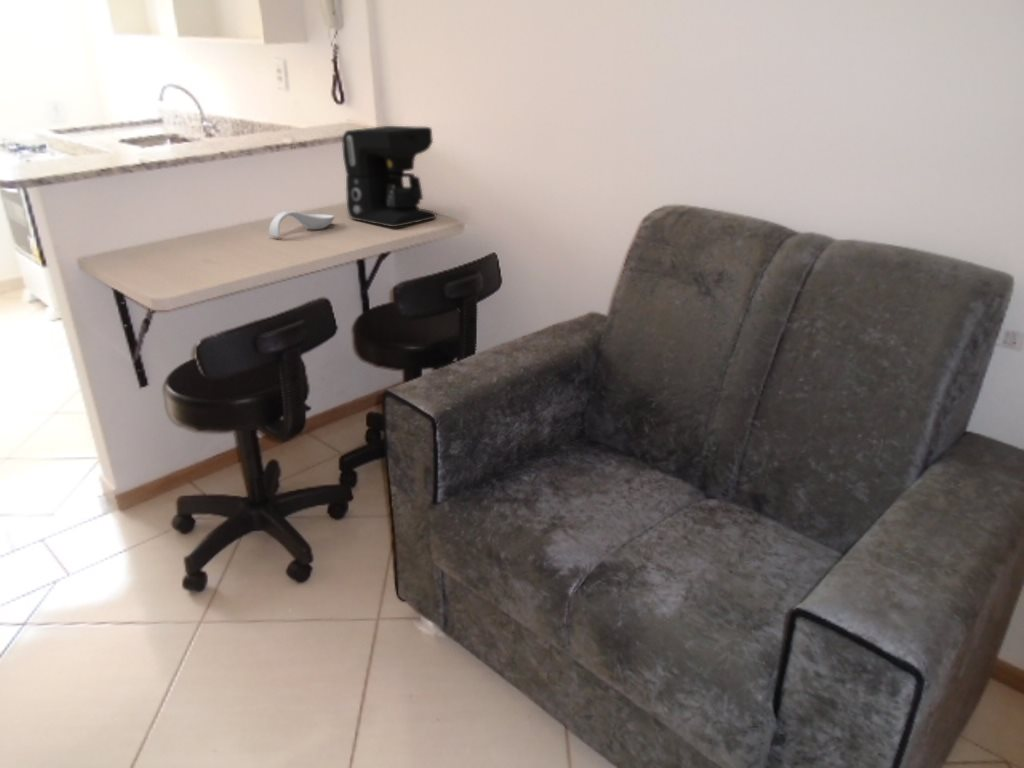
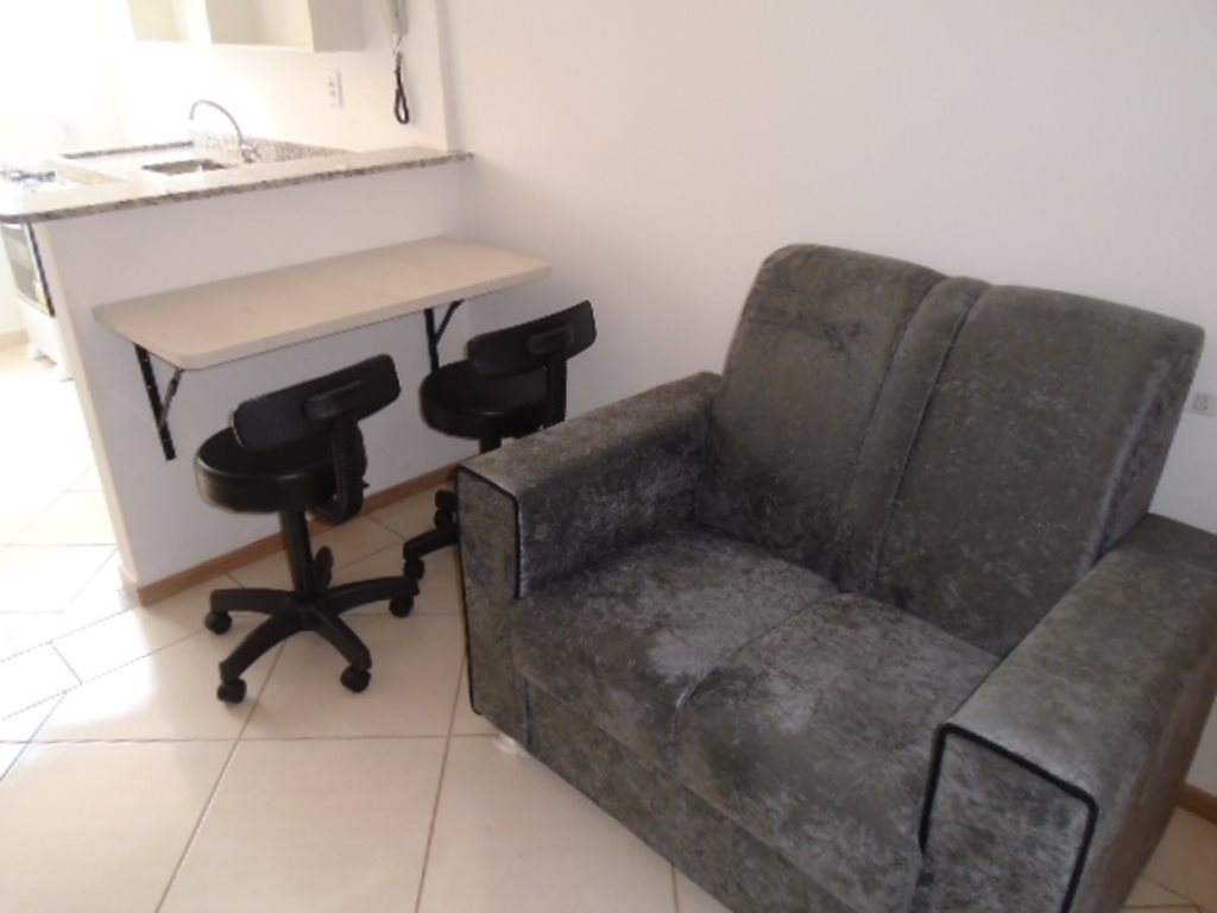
- spoon rest (302, 220)
- coffee maker (391, 174)
